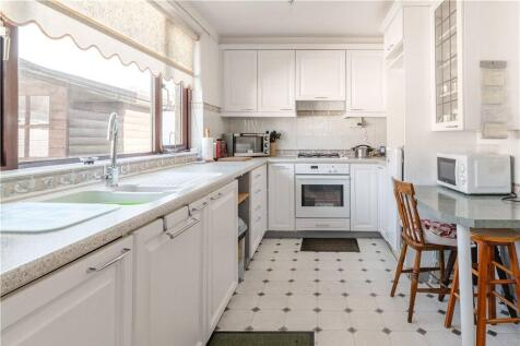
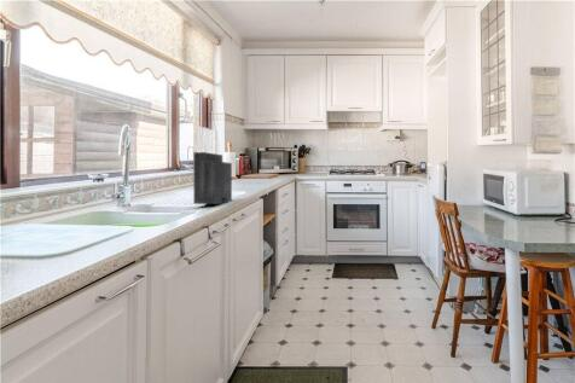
+ knife block (215, 166)
